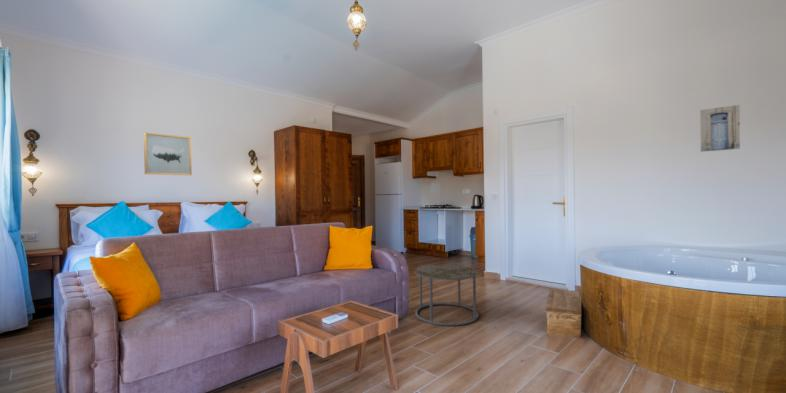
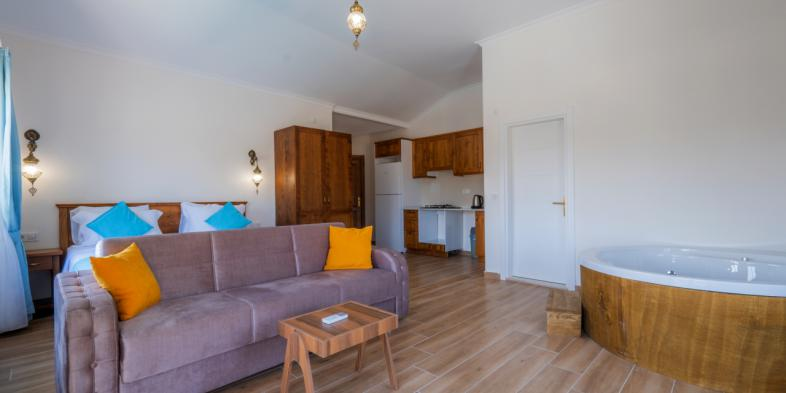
- side table (446, 302)
- wall art (168, 154)
- wall art (719, 129)
